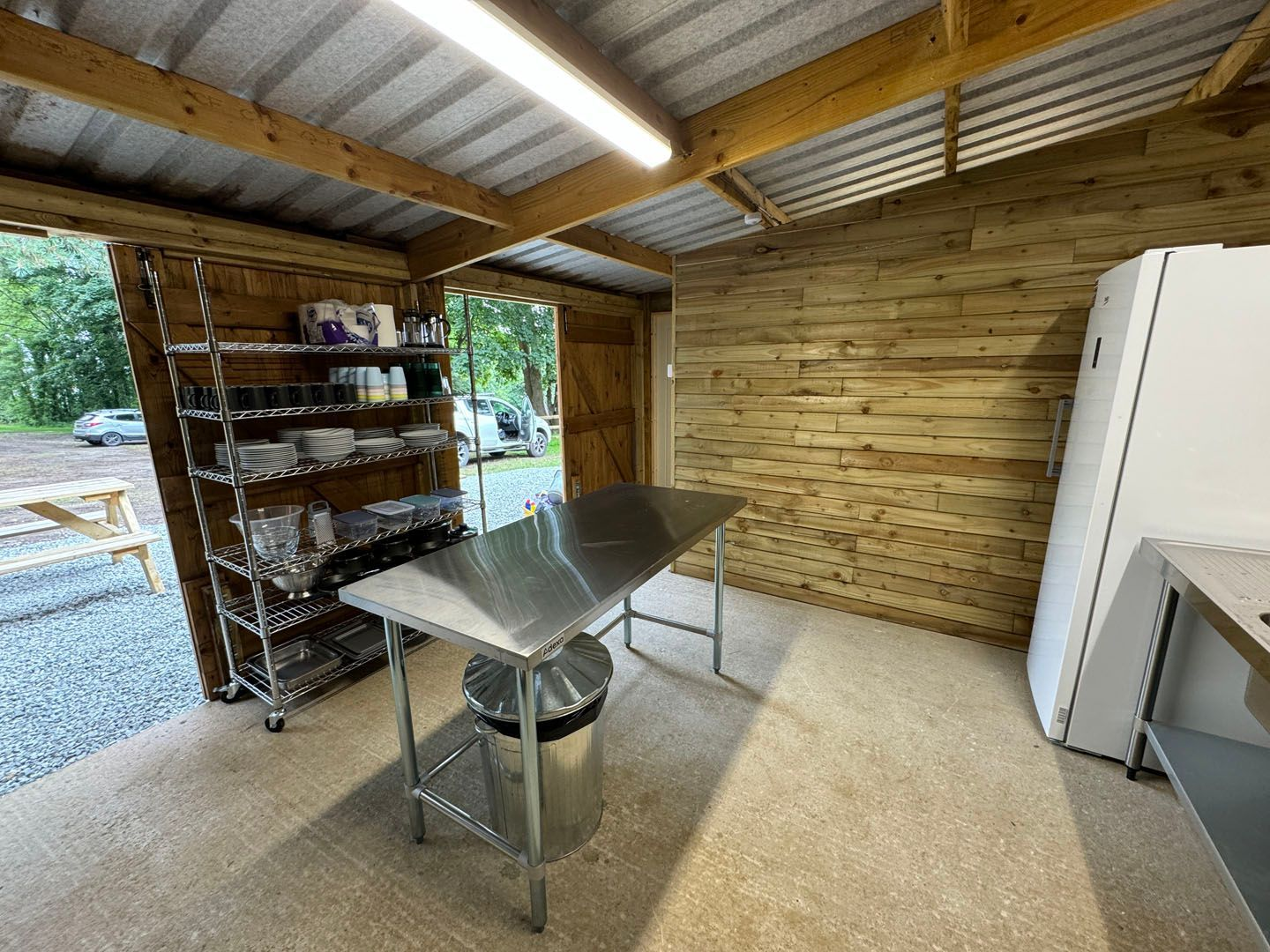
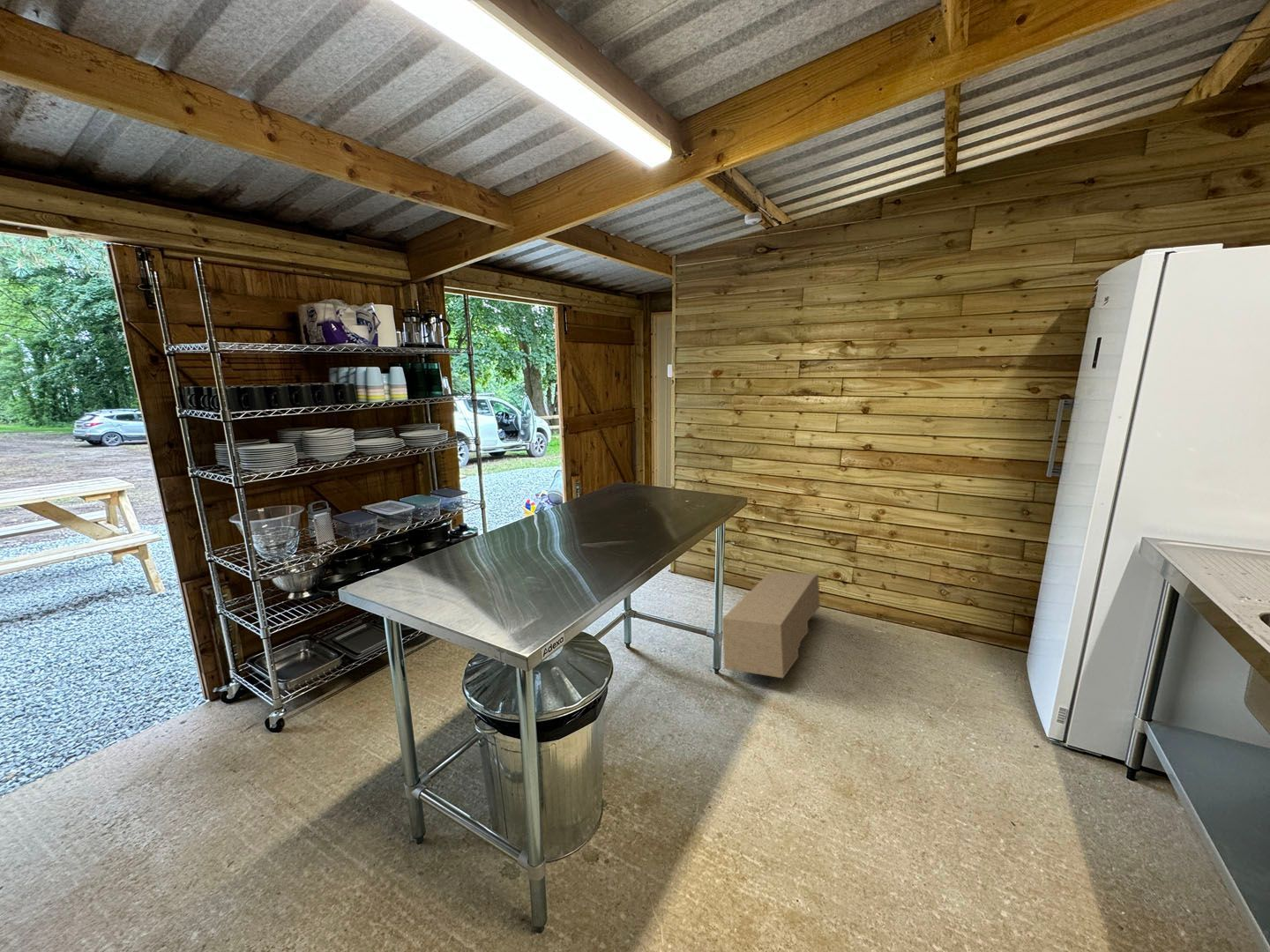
+ cardboard box (777, 612)
